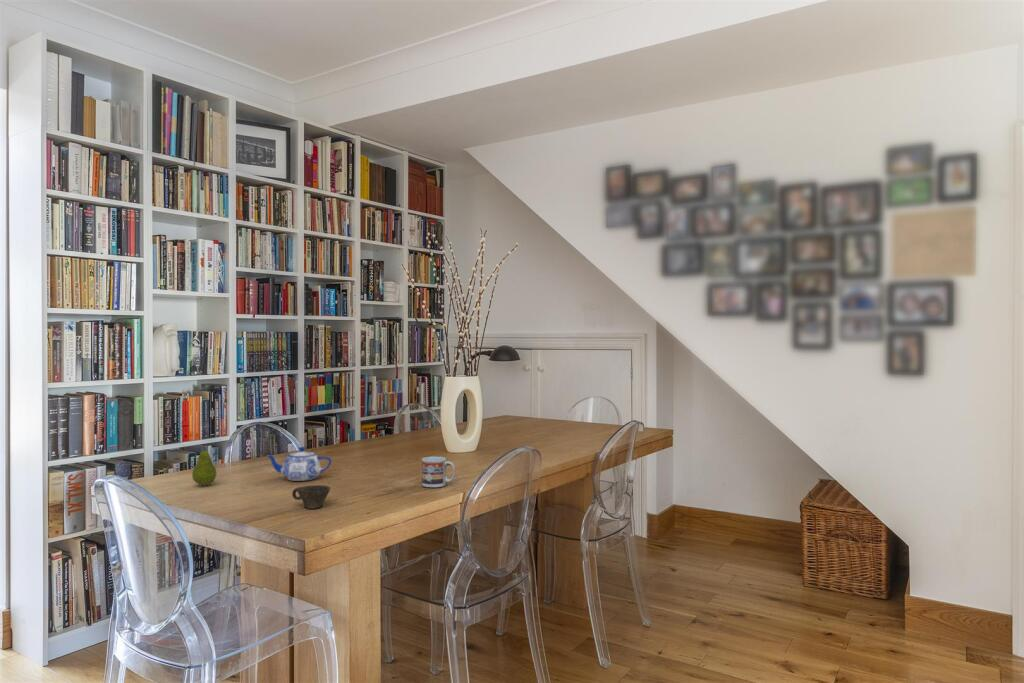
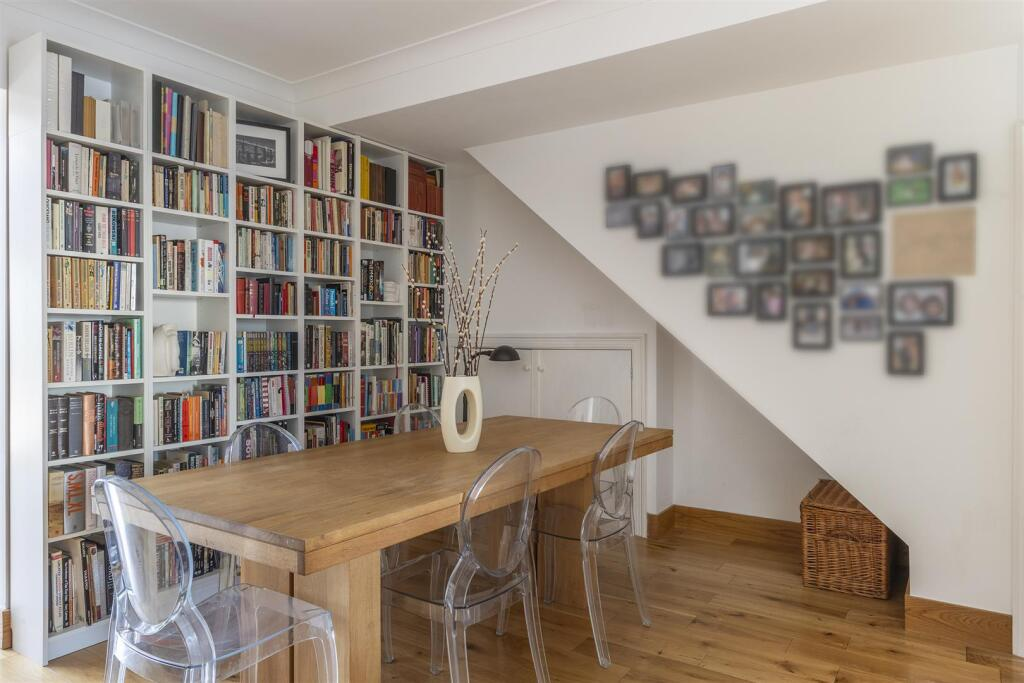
- cup (438, 471)
- fruit (204, 465)
- teapot (298, 462)
- cup (311, 496)
